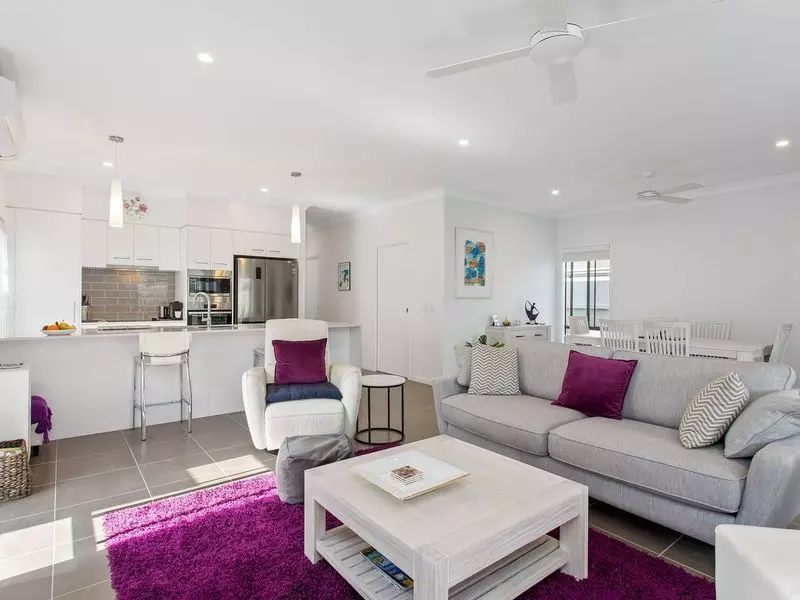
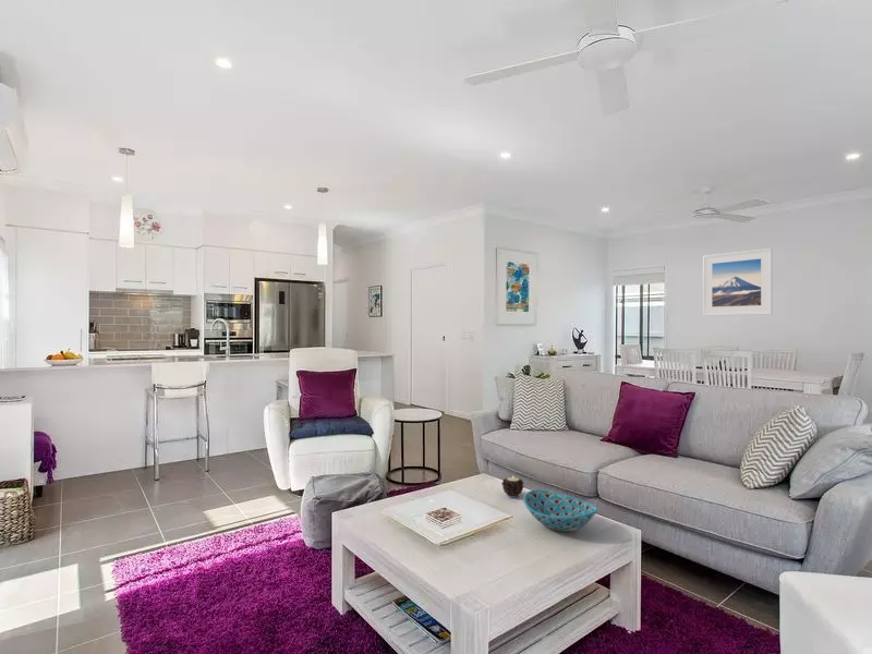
+ bowl (559, 513)
+ candle (512, 485)
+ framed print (736, 283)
